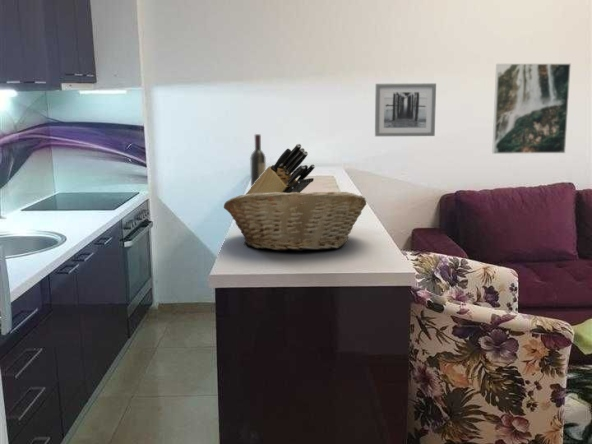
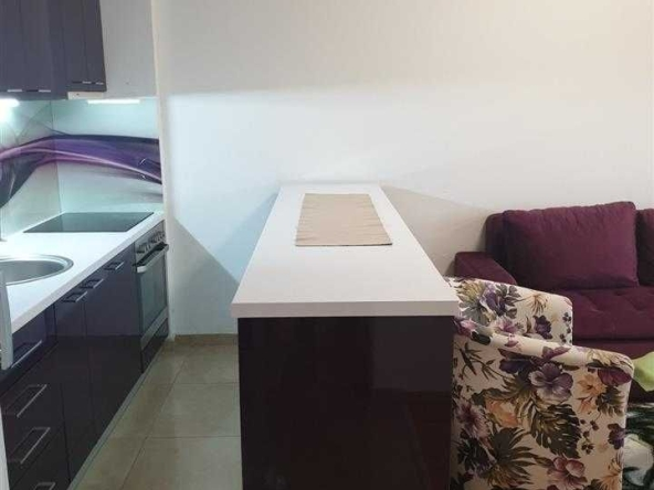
- fruit basket (295, 215)
- wall art (405, 110)
- knife block (274, 180)
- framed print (530, 109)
- wine bottle (258, 164)
